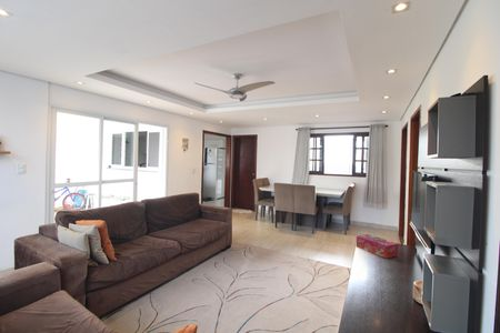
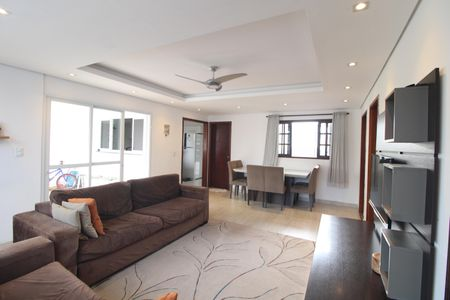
- tissue box (376, 245)
